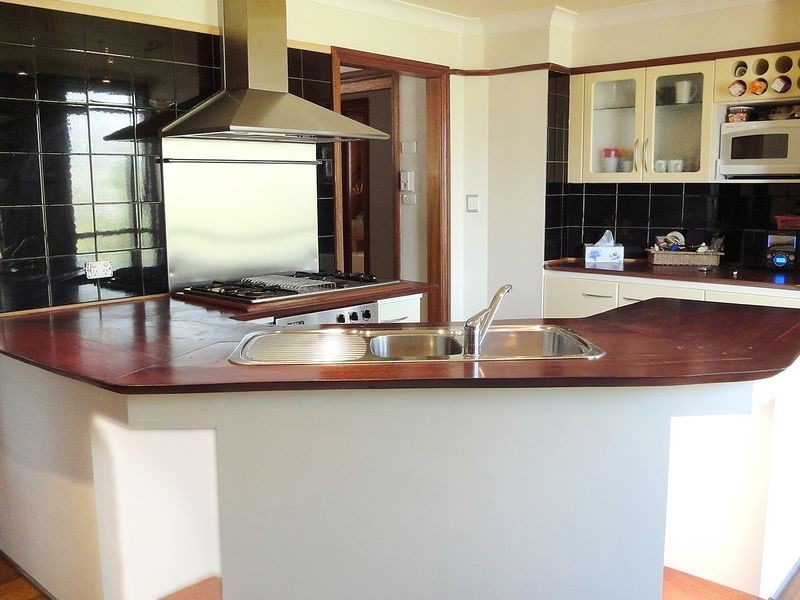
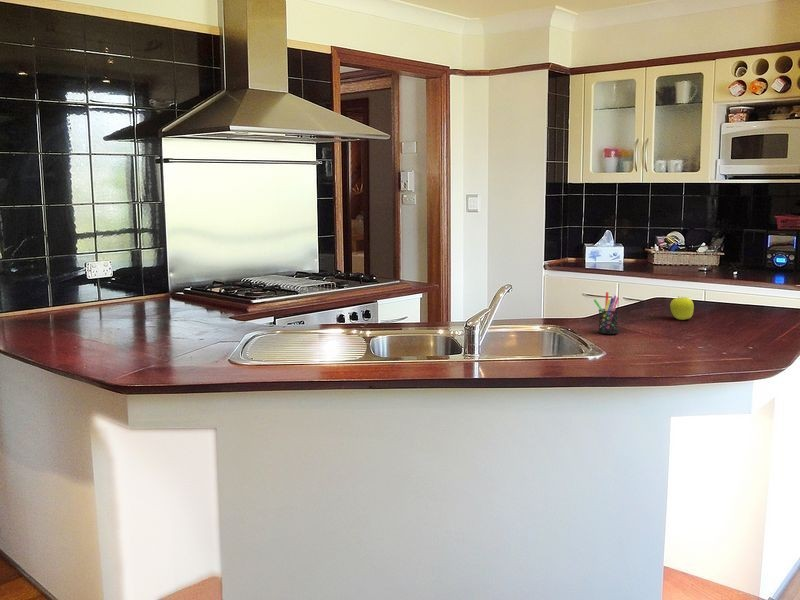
+ pen holder (605, 312)
+ fruit (681, 307)
